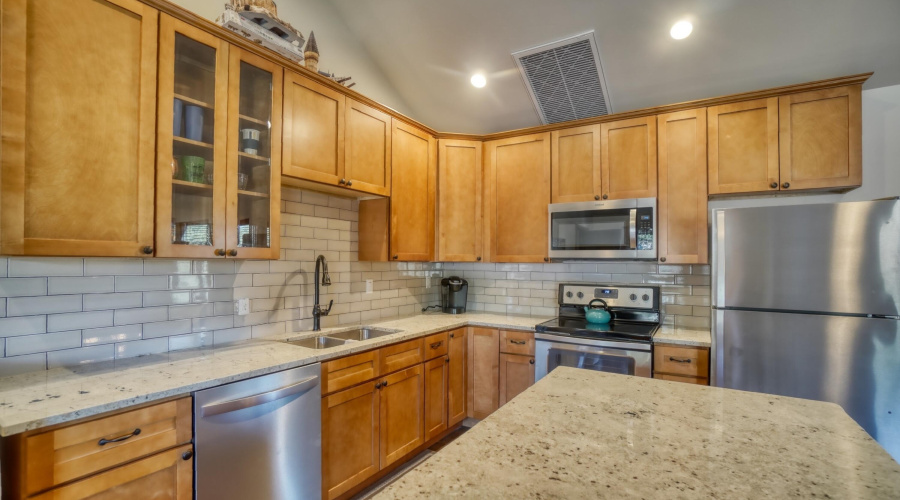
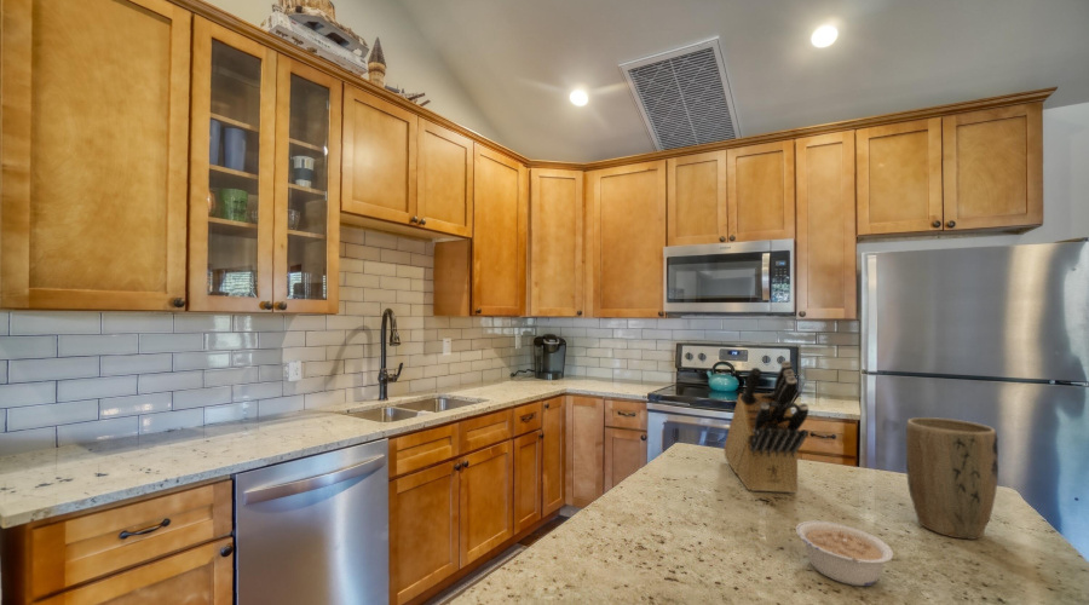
+ plant pot (950, 476)
+ knife block (761, 417)
+ legume (845, 553)
